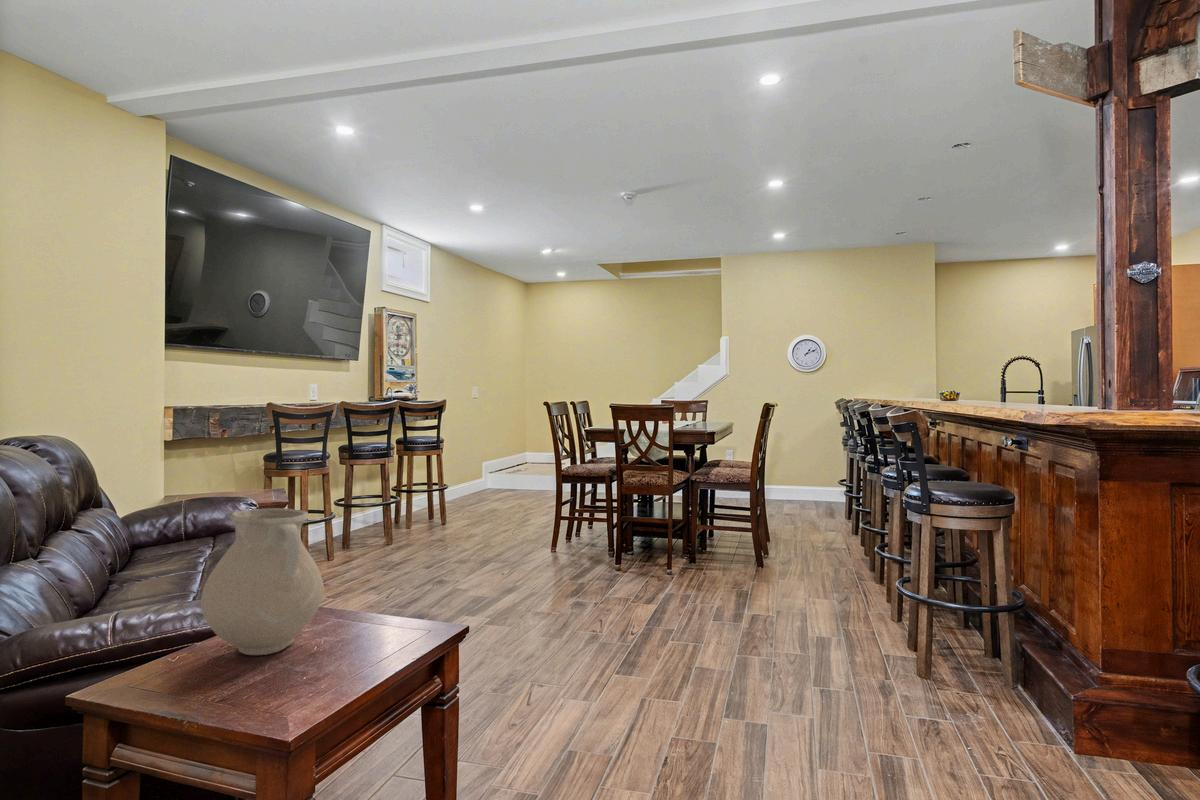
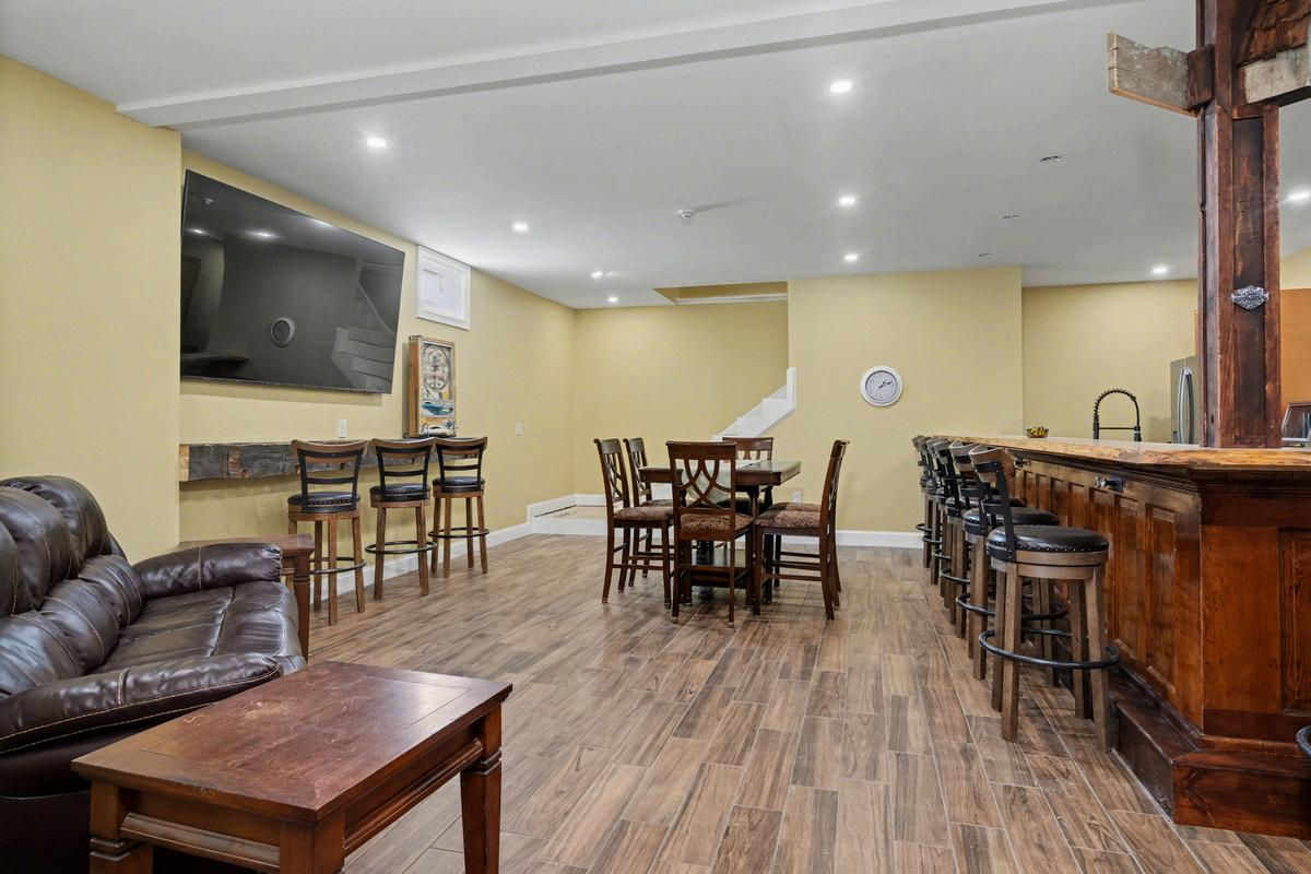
- vase (265, 579)
